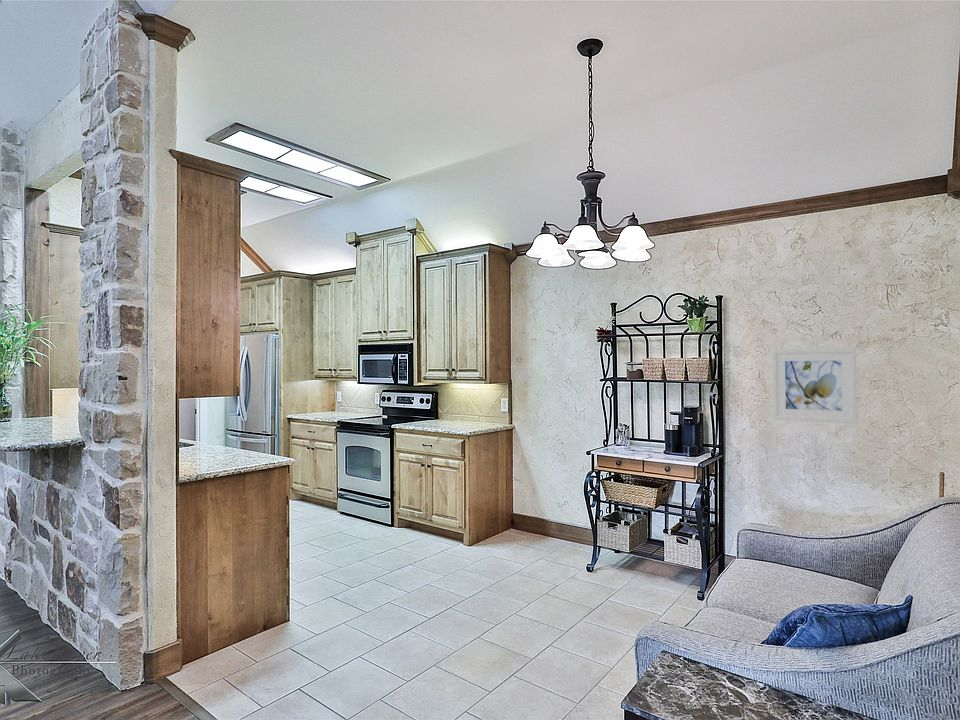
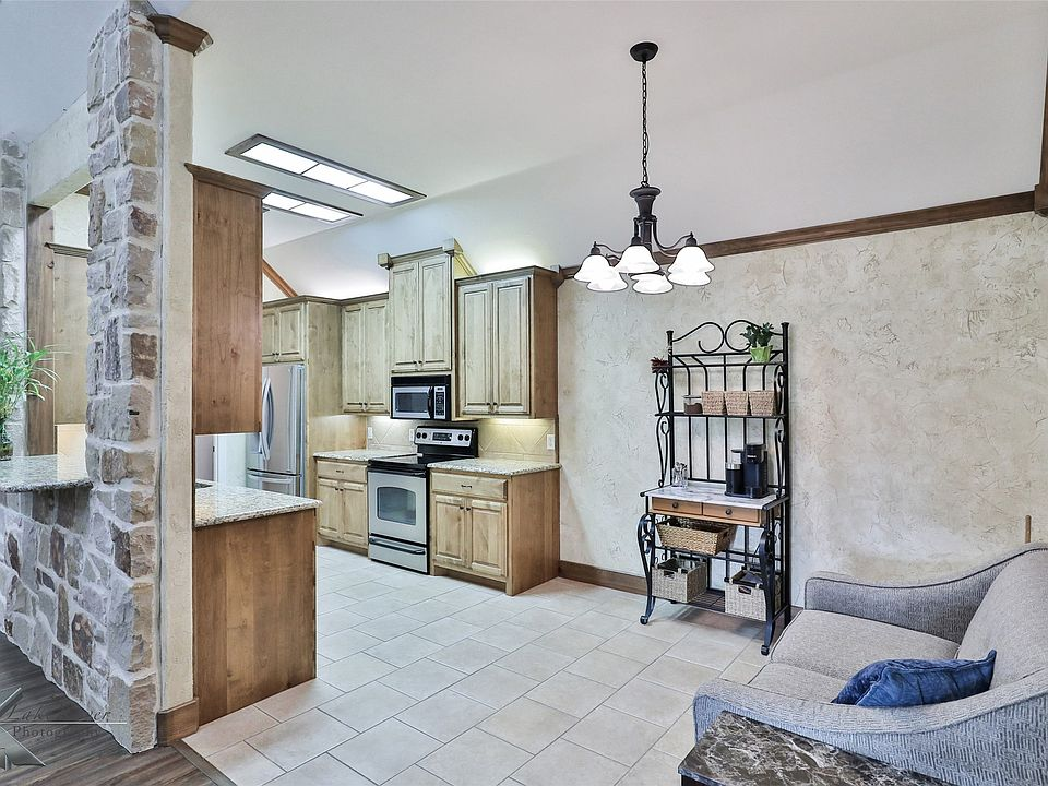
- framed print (812, 385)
